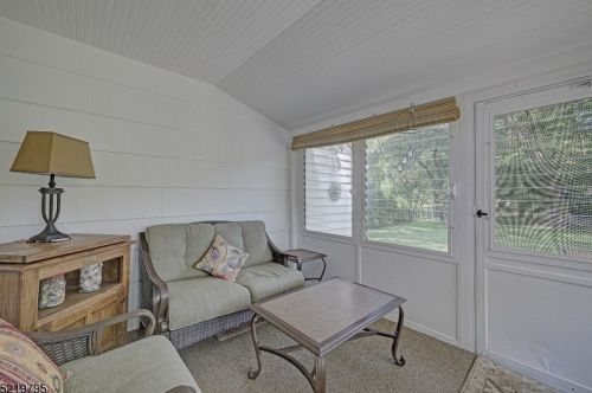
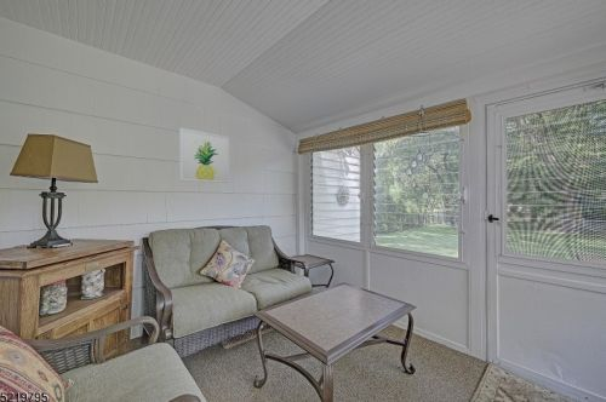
+ wall art (205, 156)
